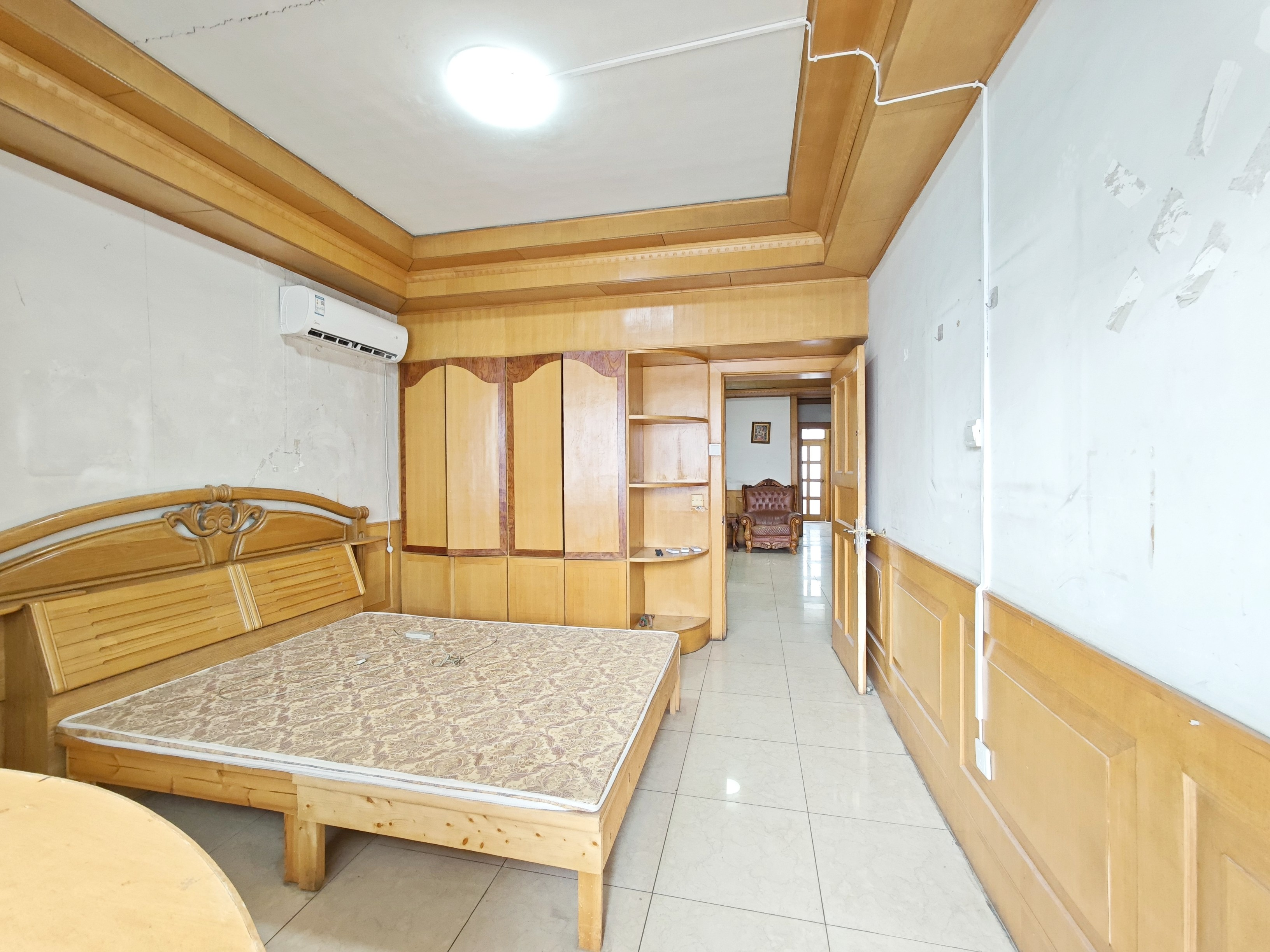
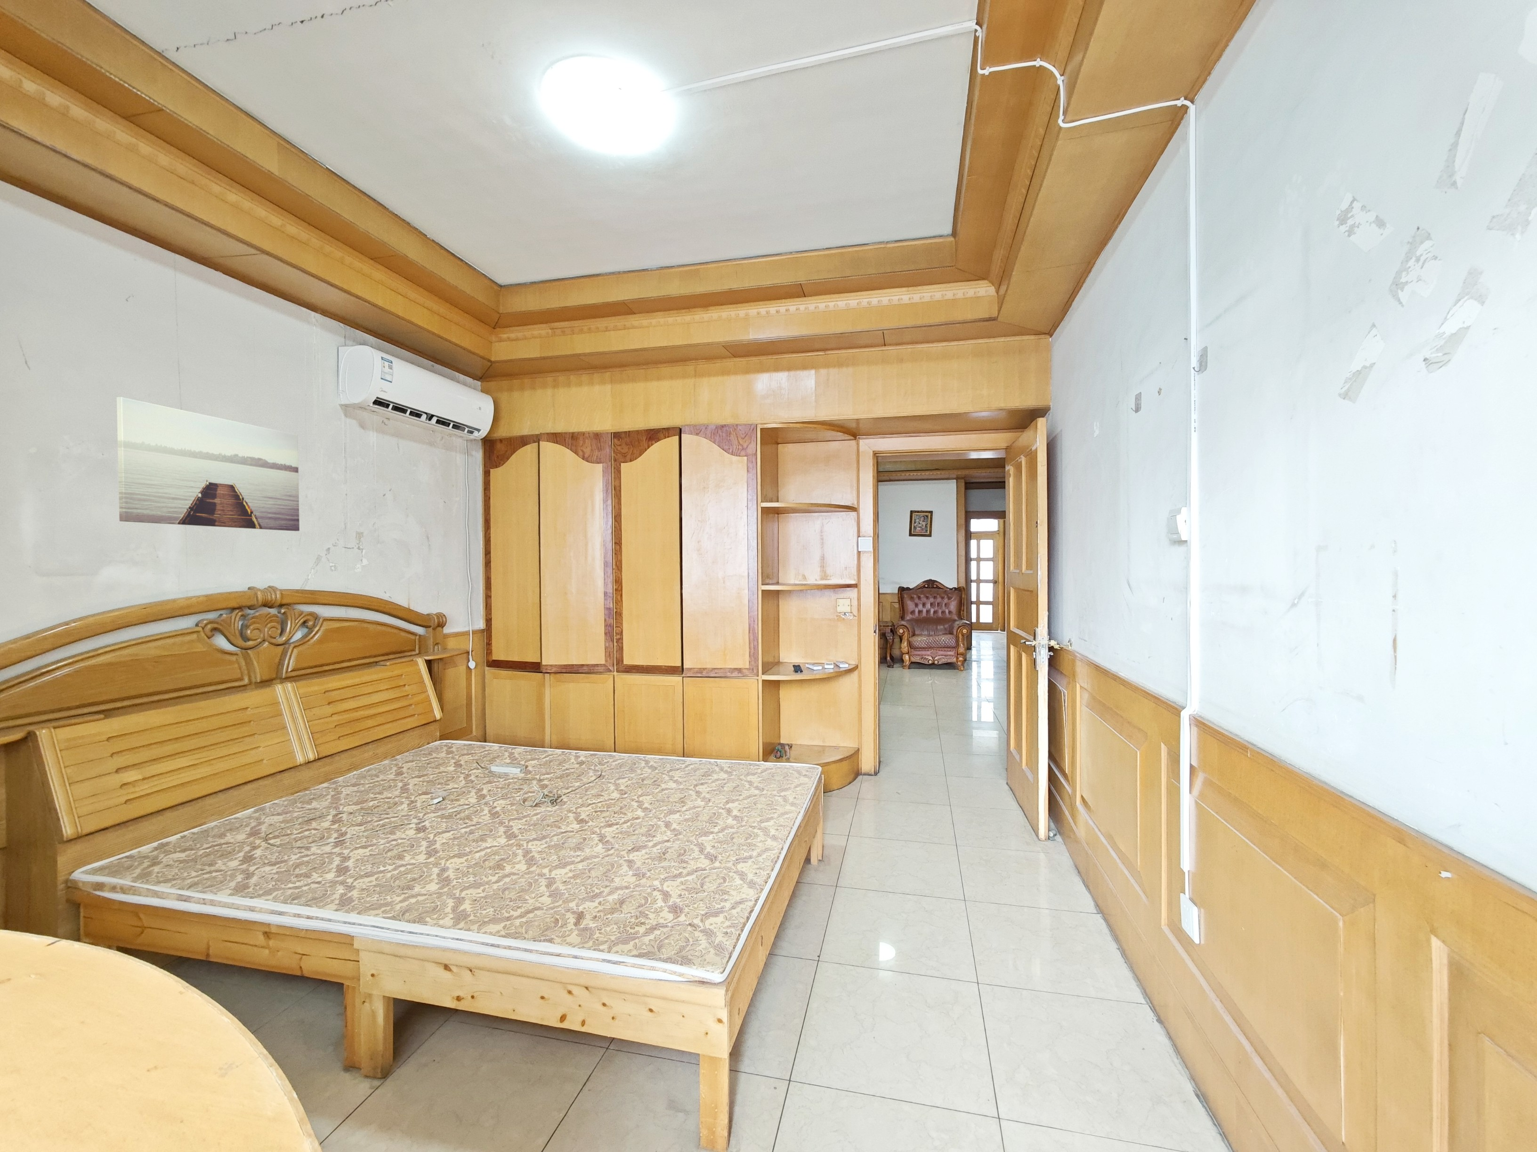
+ wall art (219, 472)
